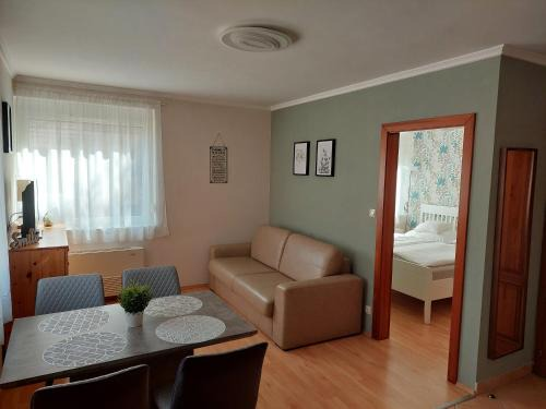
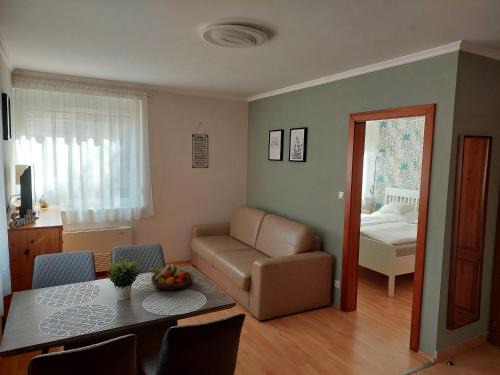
+ fruit bowl (172, 275)
